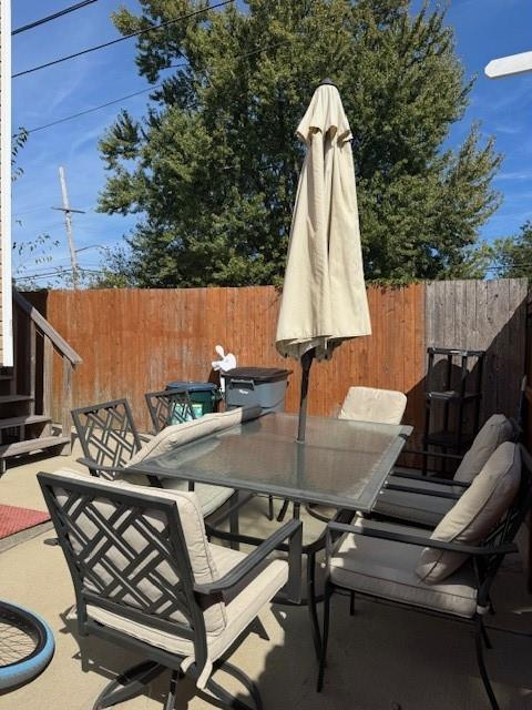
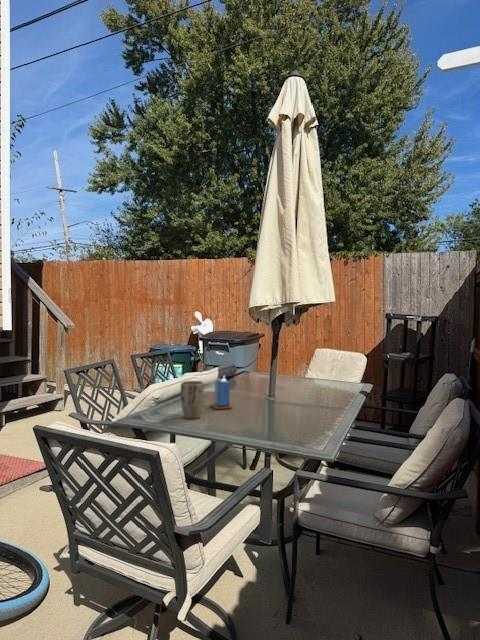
+ candle (221, 391)
+ plant pot (192, 399)
